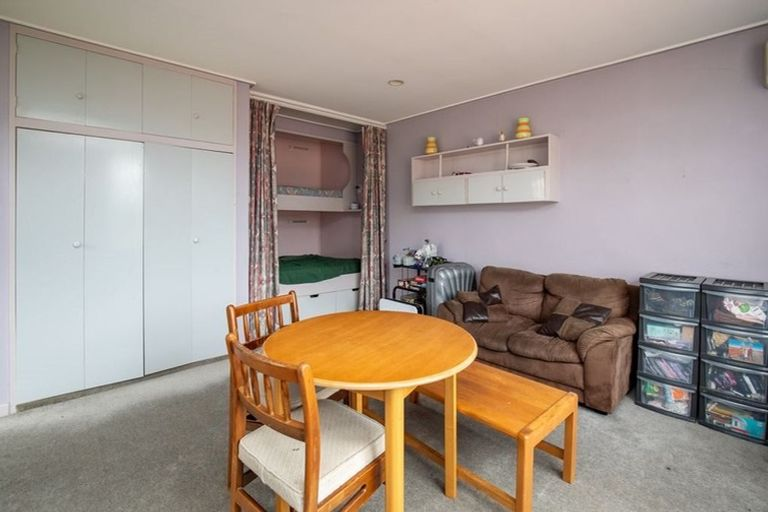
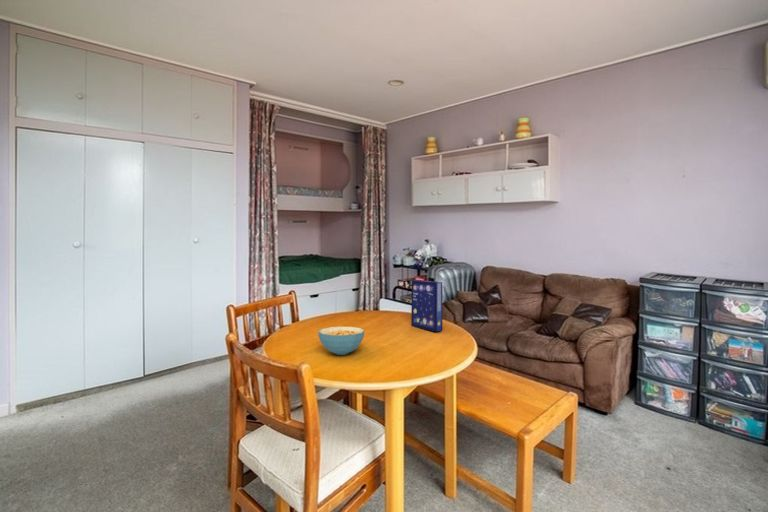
+ cereal bowl (341, 341)
+ cereal box (426, 304)
